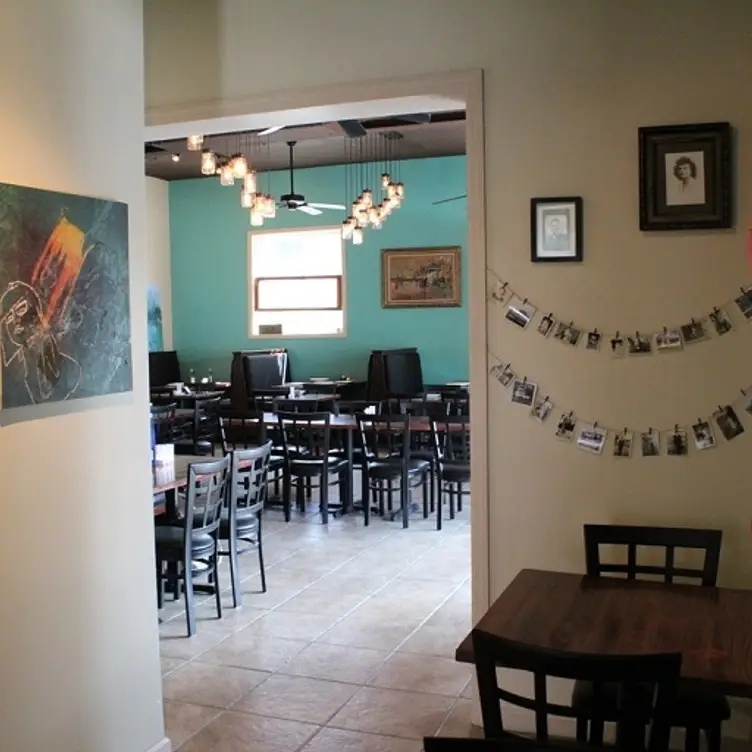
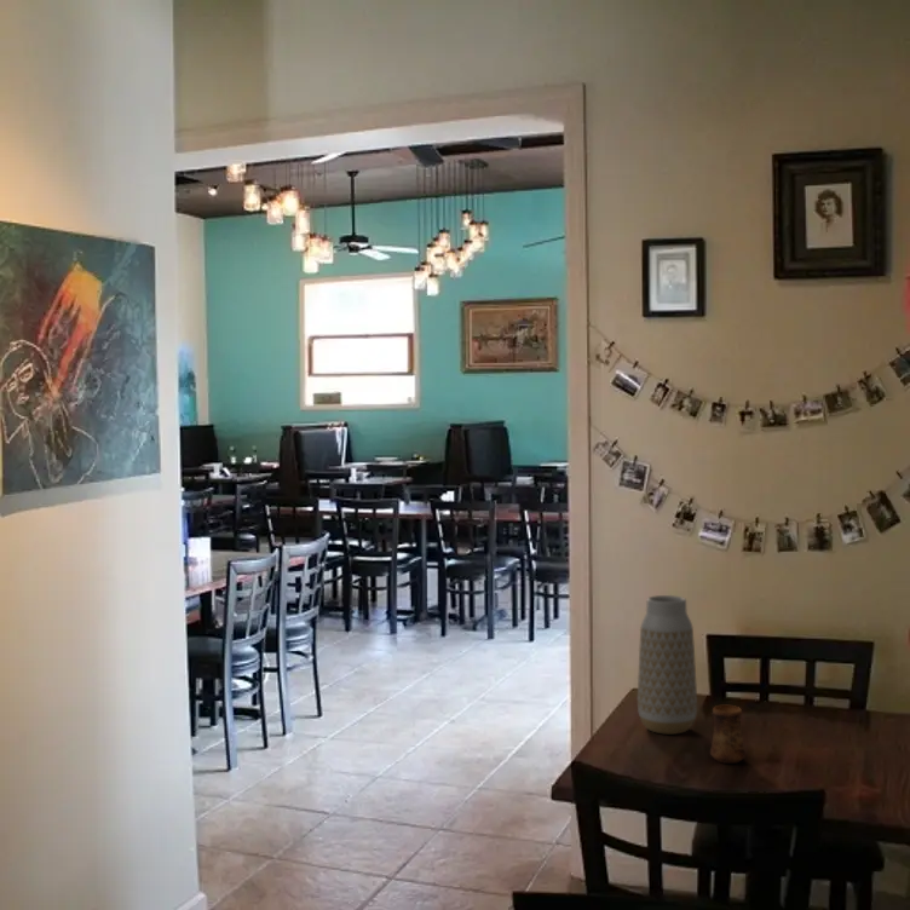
+ vase (667, 663)
+ cup (727, 733)
